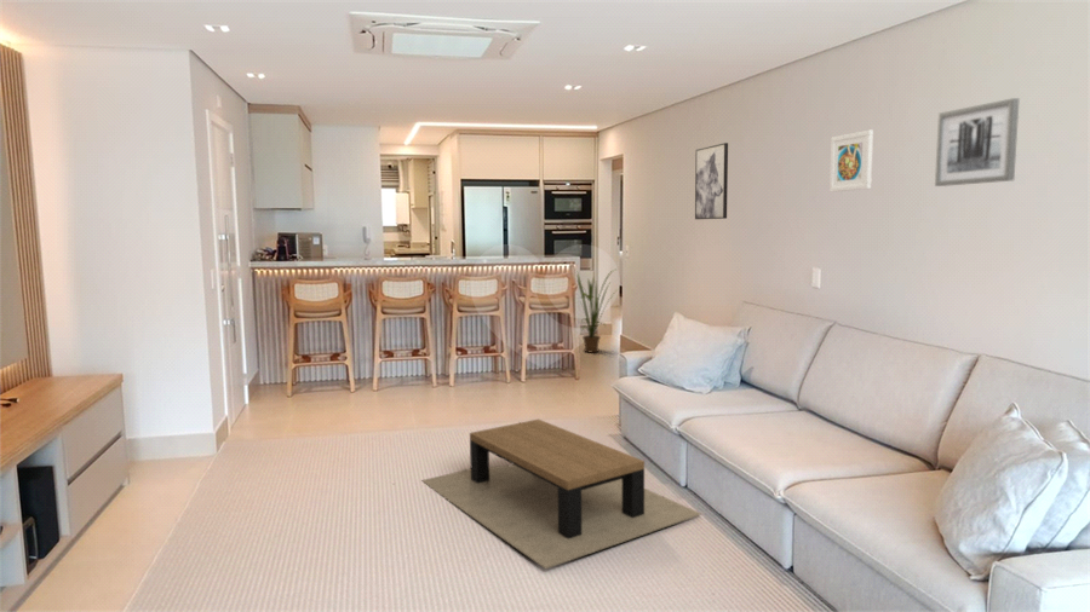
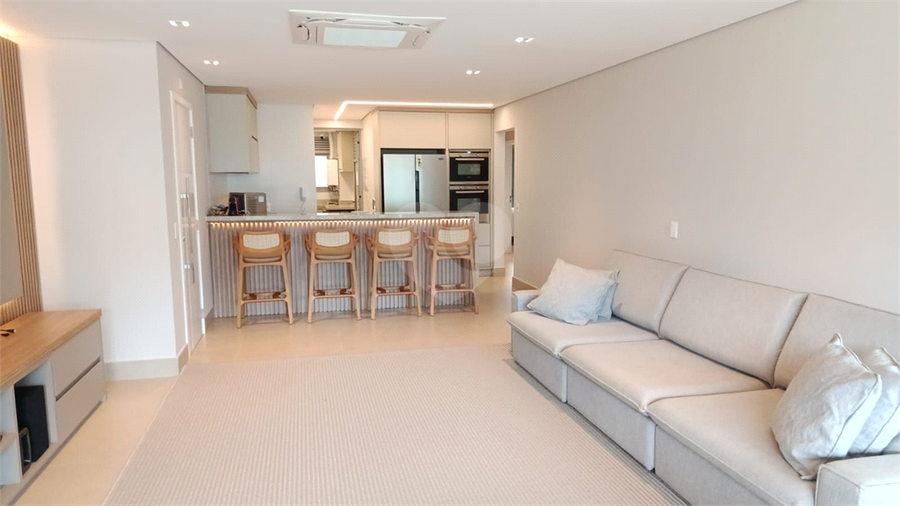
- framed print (850, 162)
- house plant (595, 310)
- wall art (974, 145)
- coffee table (551, 470)
- wall art (710, 183)
